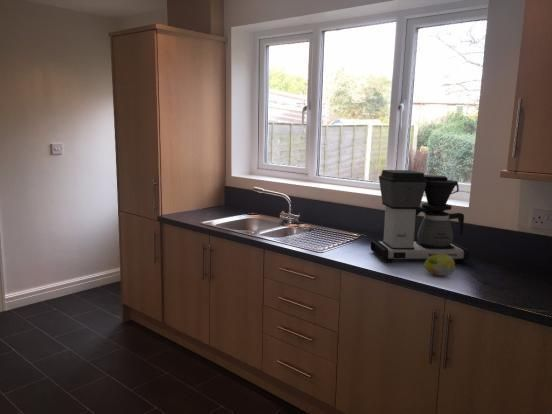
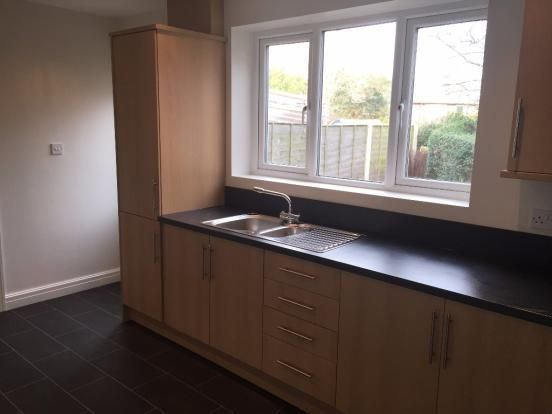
- coffee maker (424, 216)
- fruit (439, 264)
